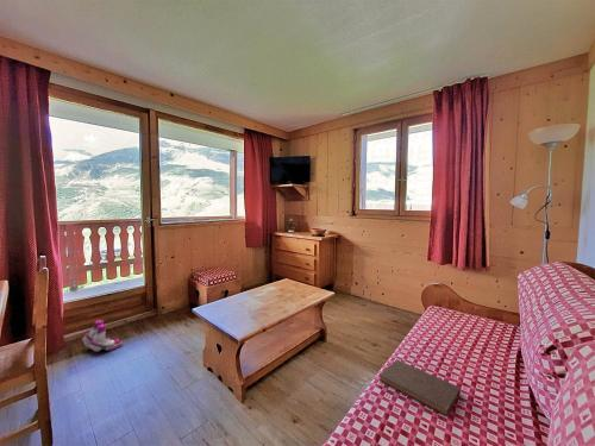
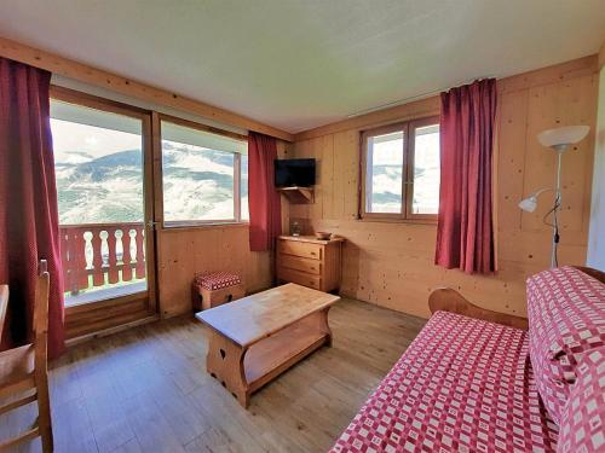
- book (418, 383)
- boots (102, 334)
